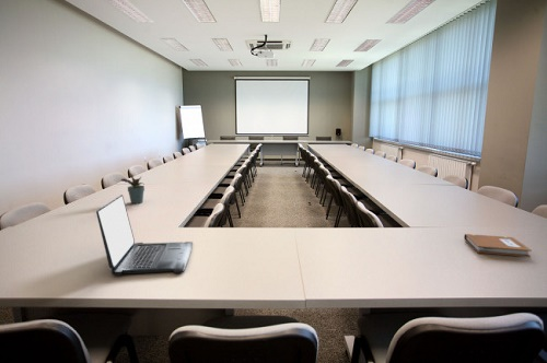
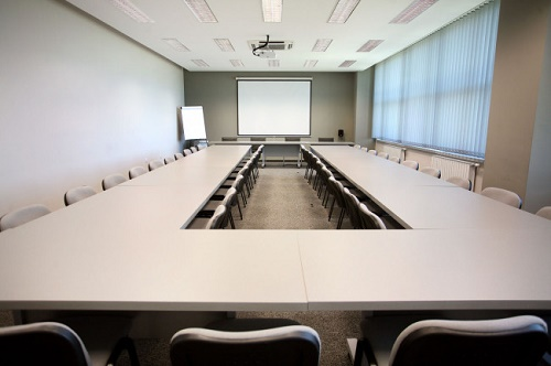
- notebook (496, 244)
- potted plant (132, 187)
- laptop (151, 243)
